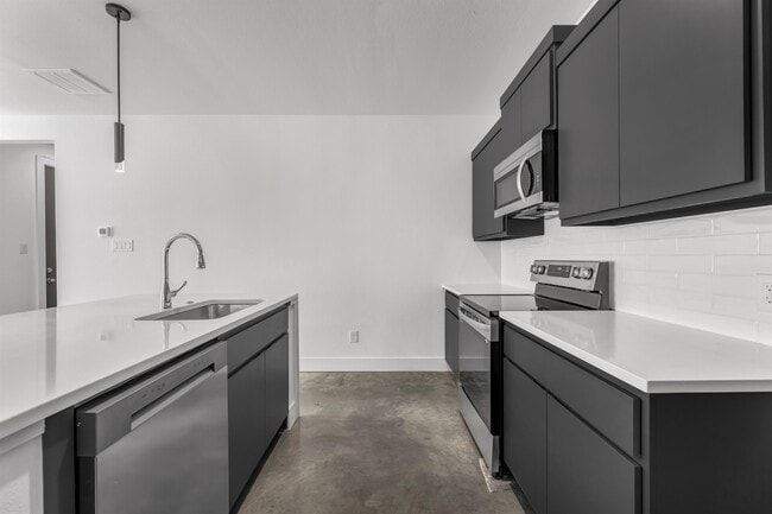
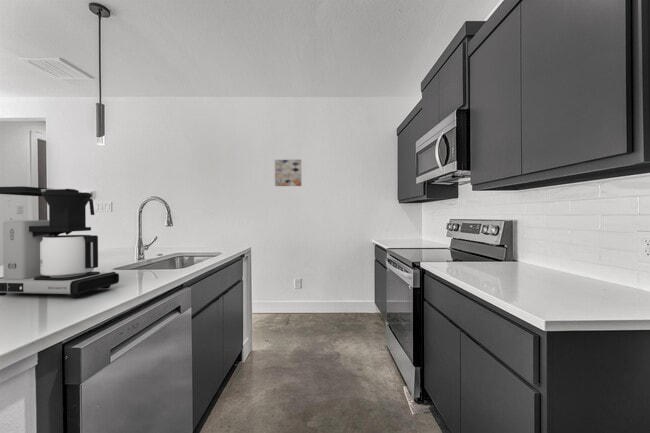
+ wall art (288, 172)
+ coffee maker (55, 239)
